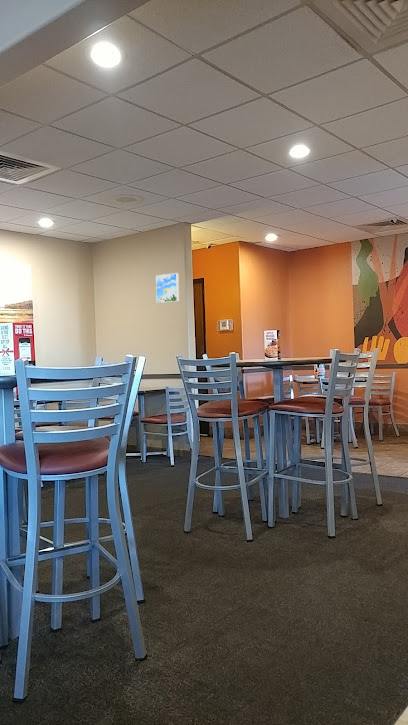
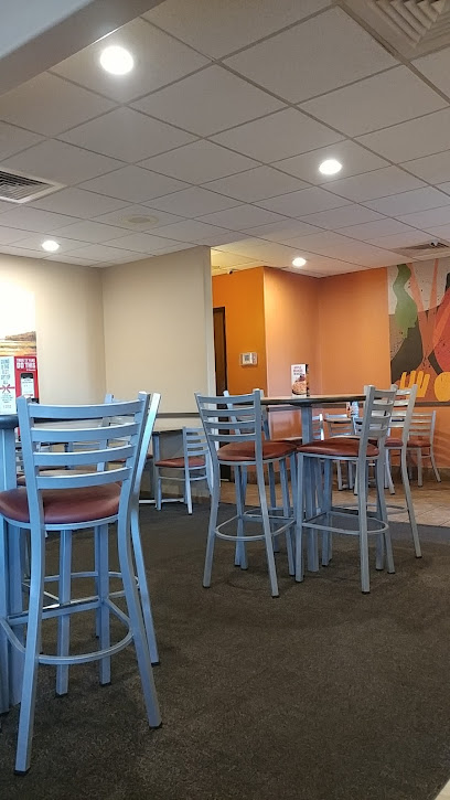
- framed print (167, 288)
